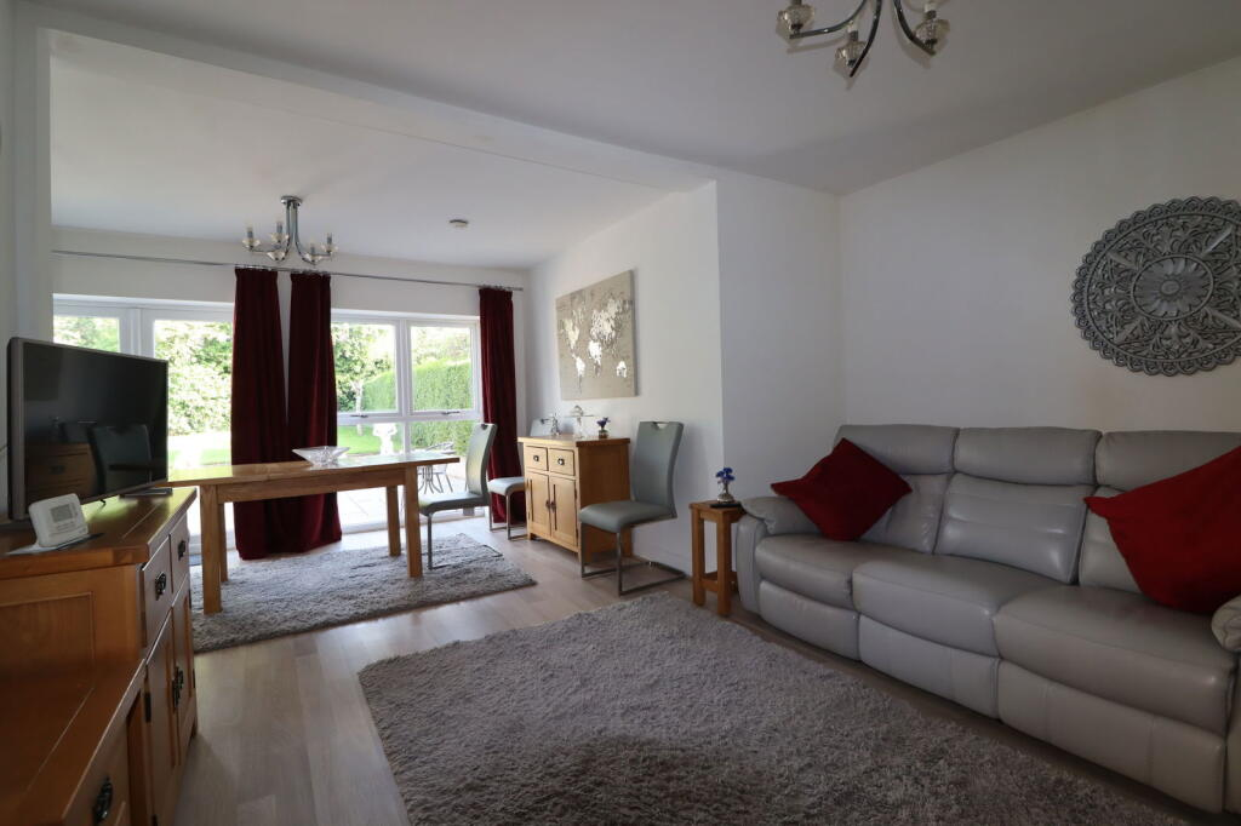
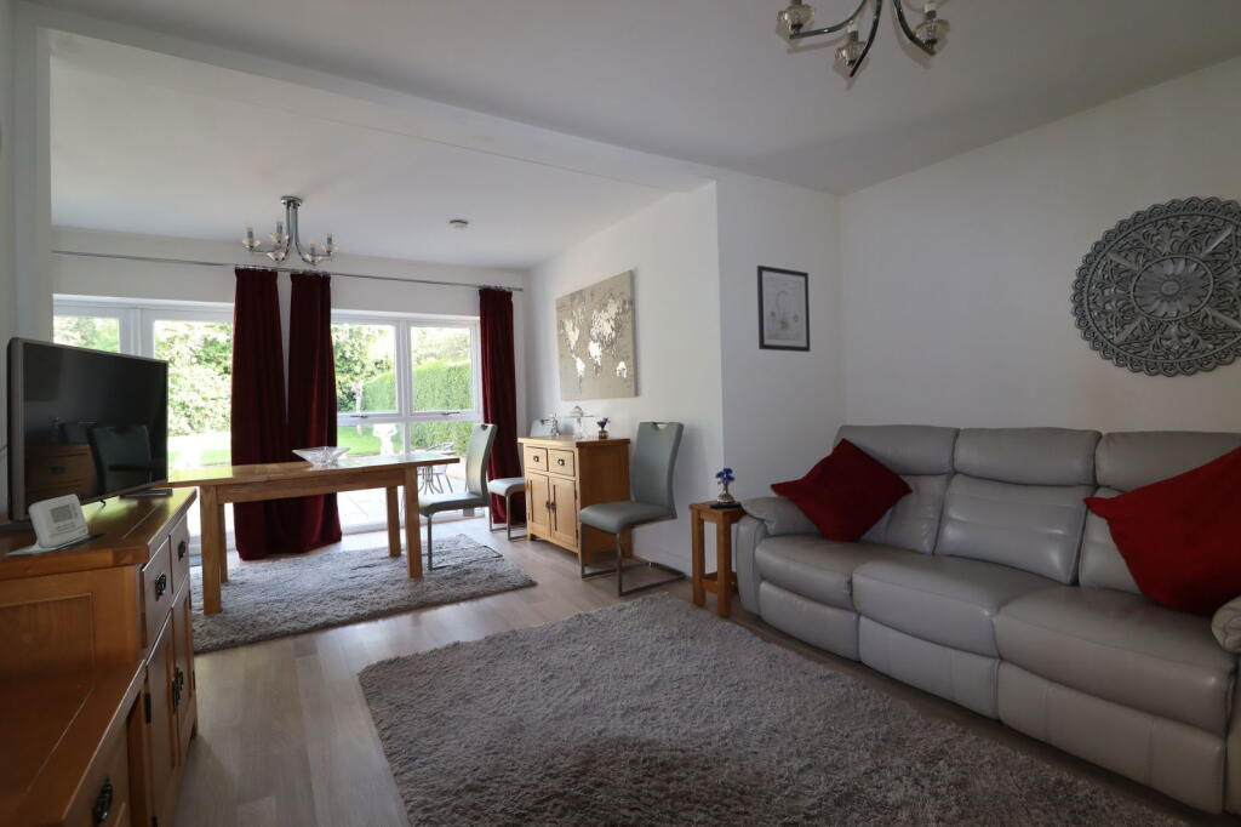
+ wall art (784, 309)
